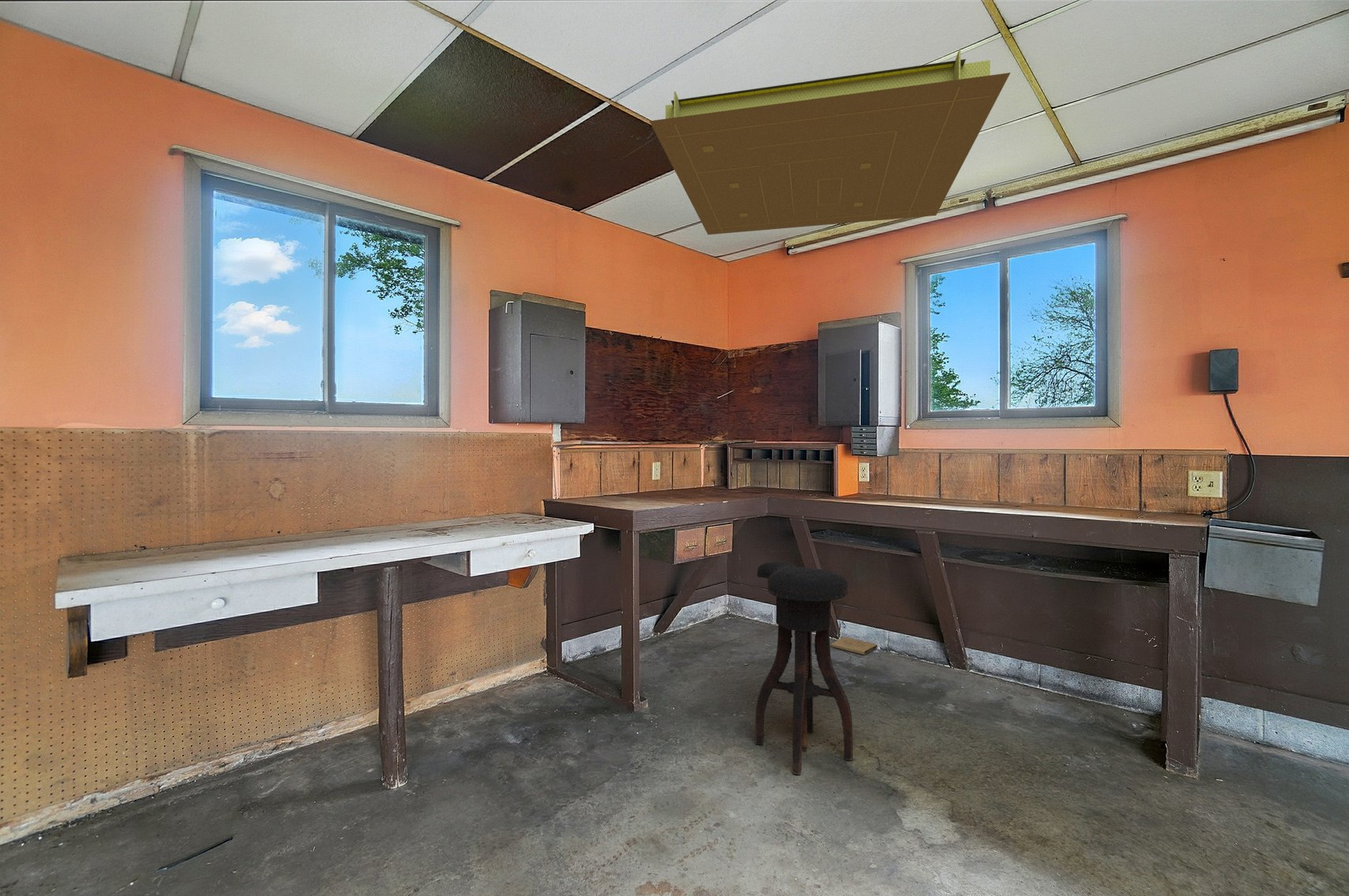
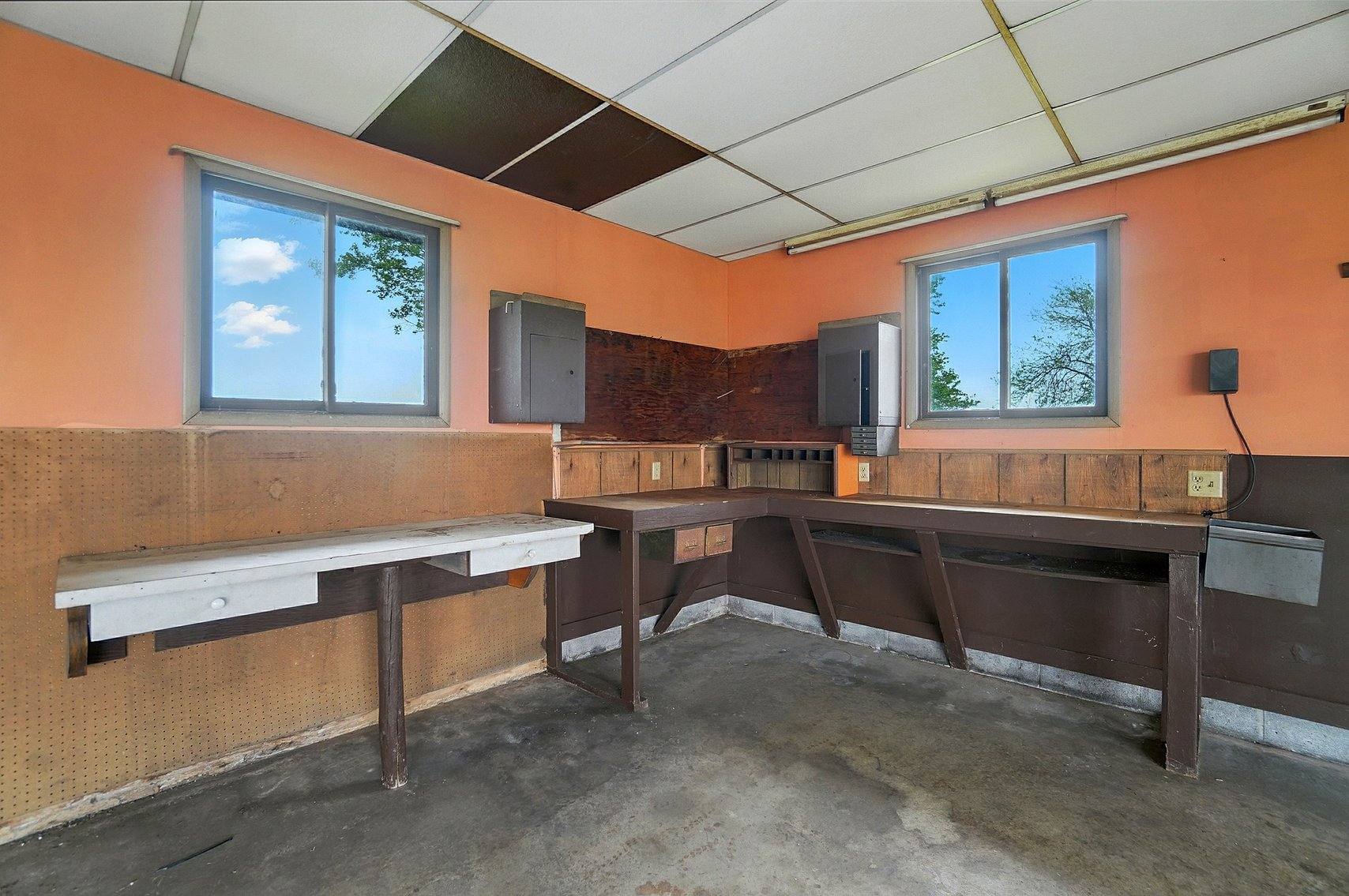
- light panel (817, 163)
- box (854, 645)
- stool (799, 654)
